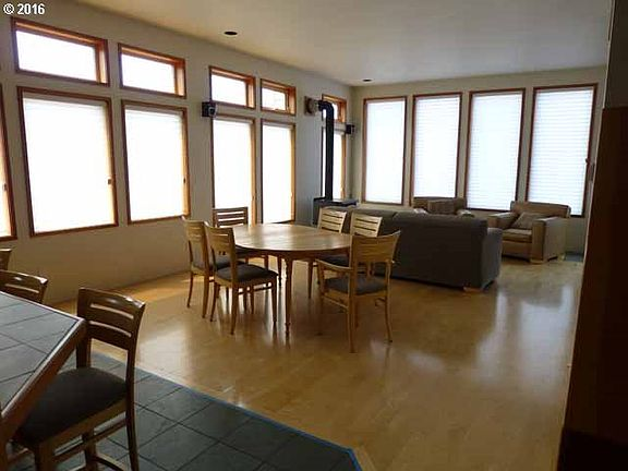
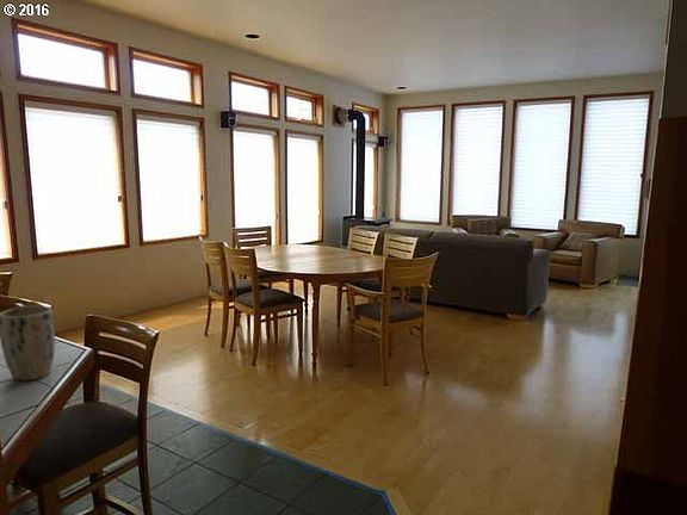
+ plant pot (29, 343)
